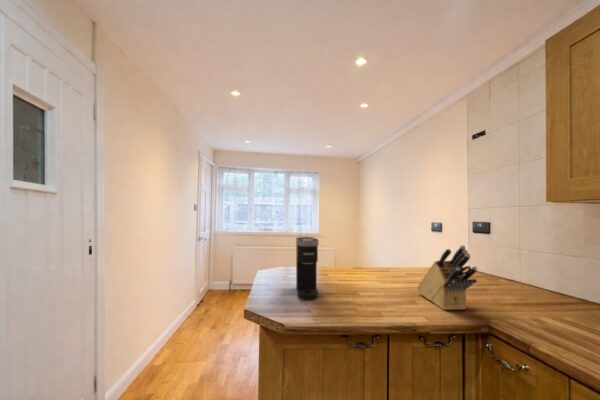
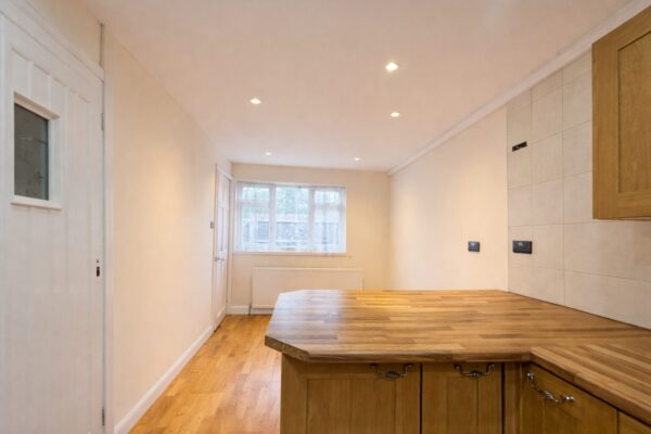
- knife block (444, 272)
- coffee maker (306, 265)
